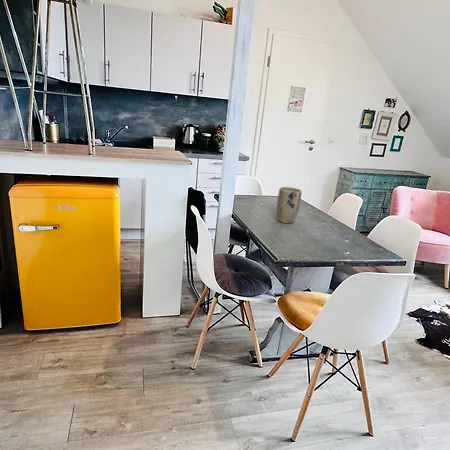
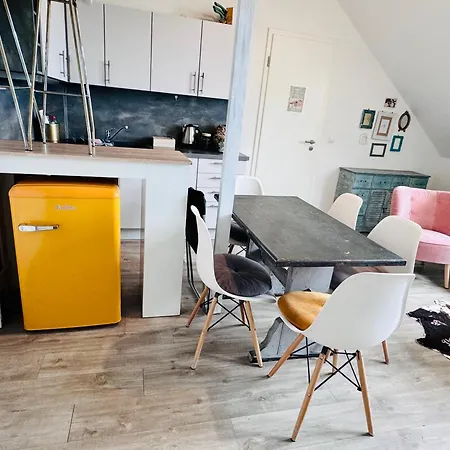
- plant pot (288, 205)
